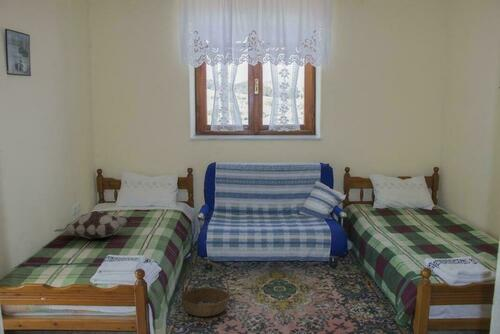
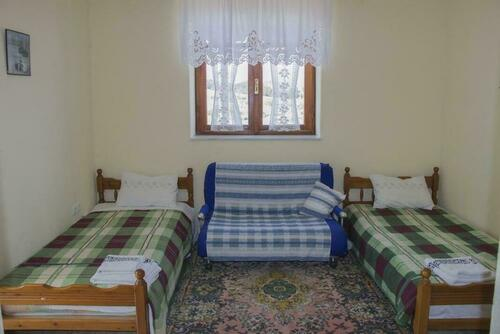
- basket (205, 287)
- decorative pillow (95, 225)
